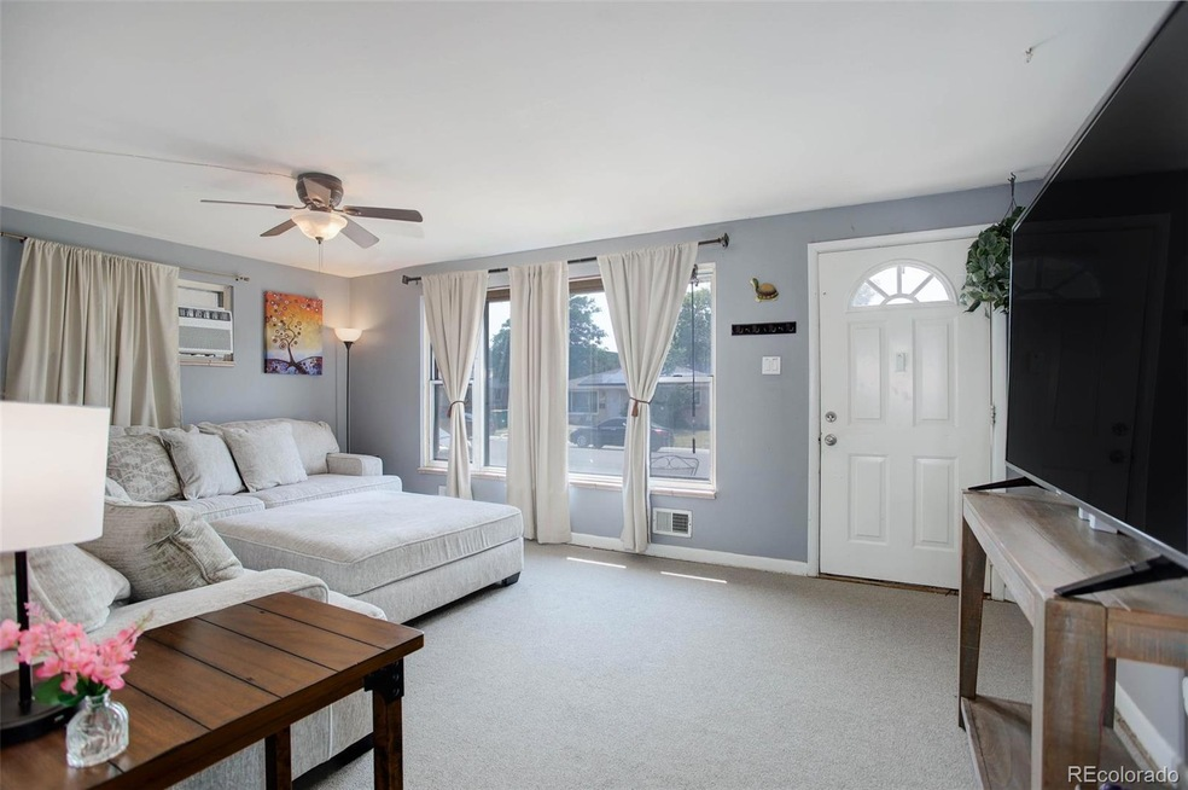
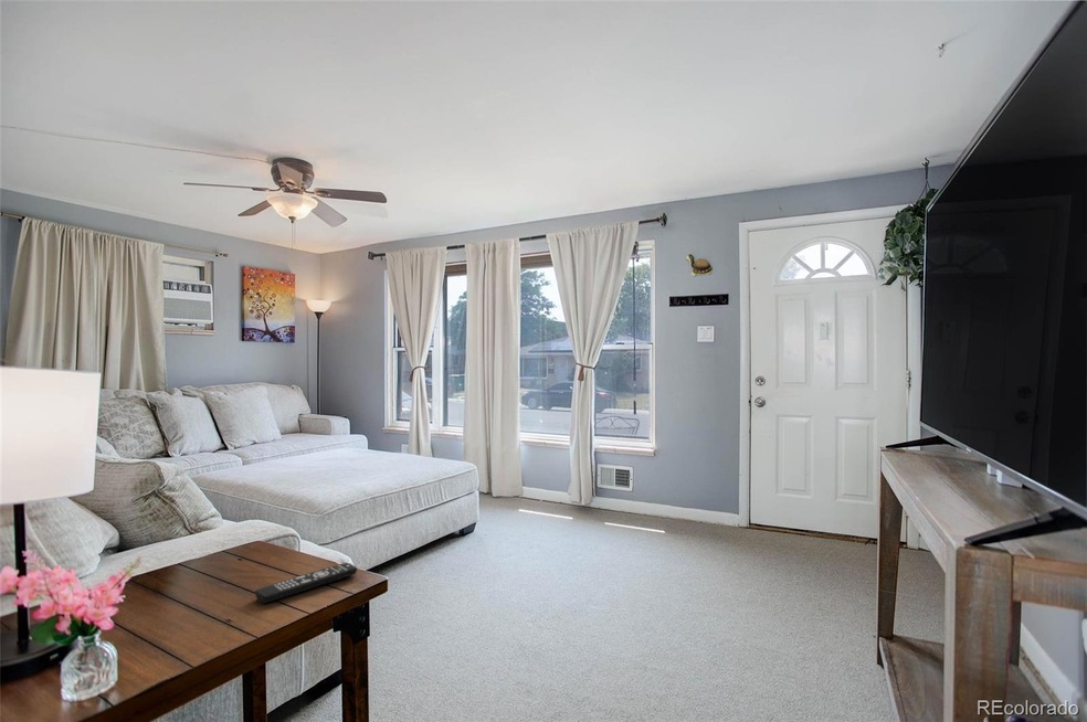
+ remote control (308, 582)
